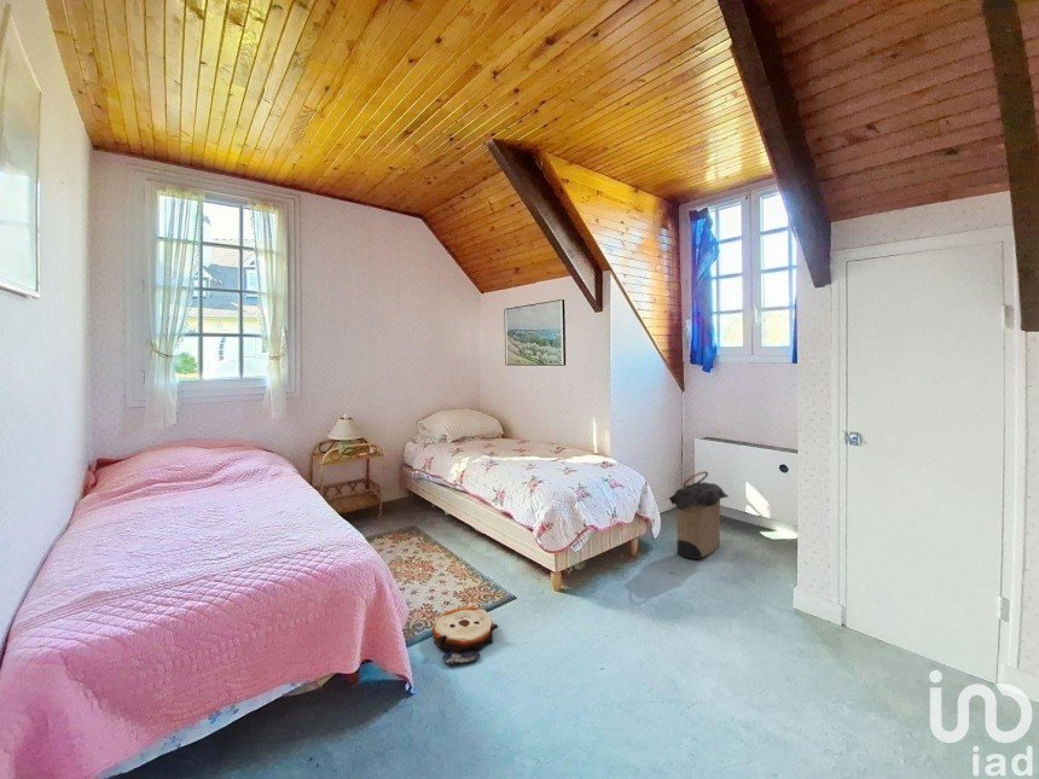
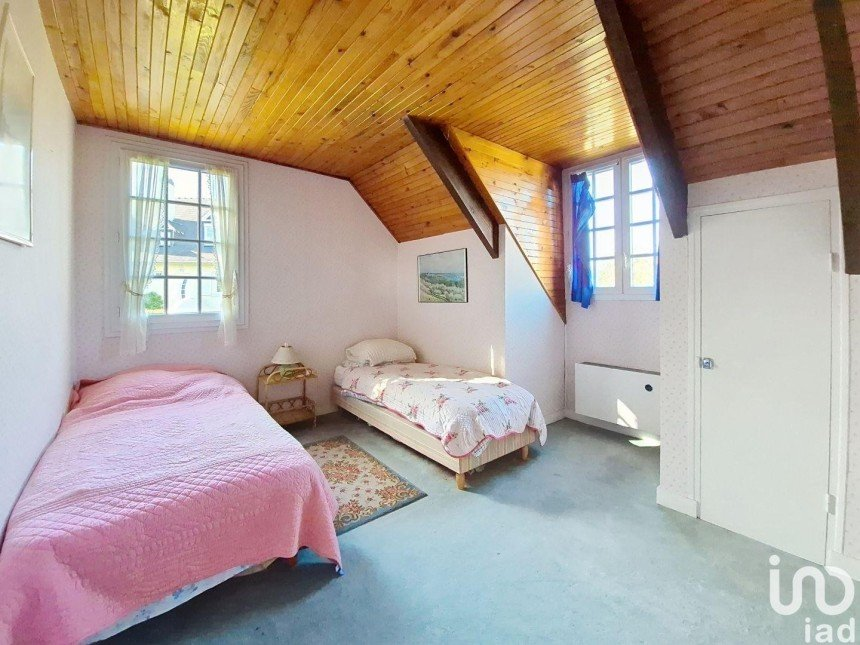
- laundry hamper (697, 508)
- plush toy (462, 629)
